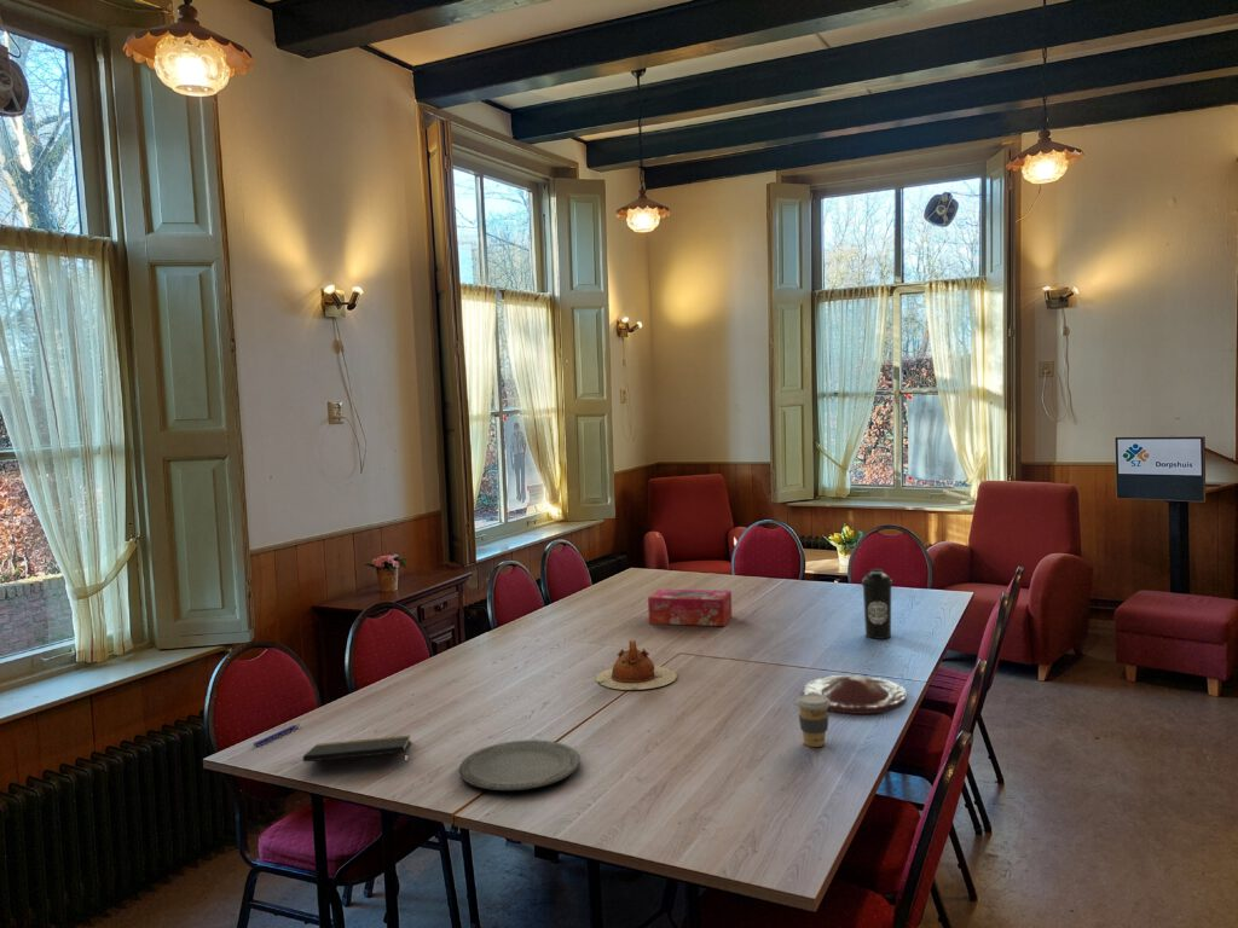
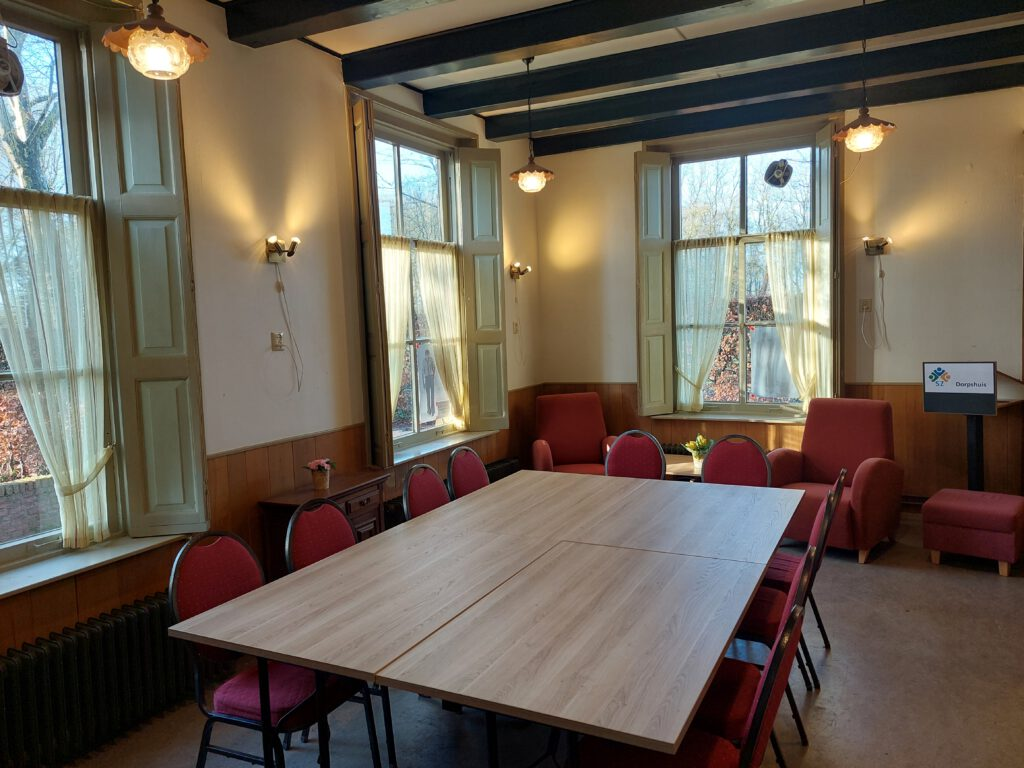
- teapot (635, 659)
- tissue box (690, 607)
- coffee cup (812, 720)
- plate (520, 765)
- notepad (358, 748)
- plate (854, 686)
- water bottle (877, 603)
- pen (277, 733)
